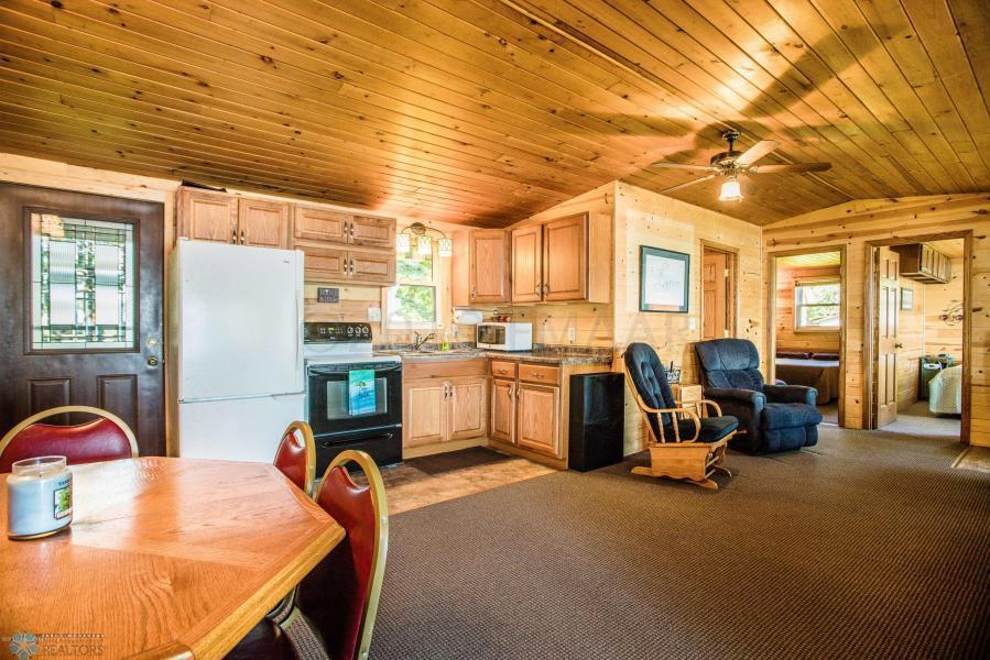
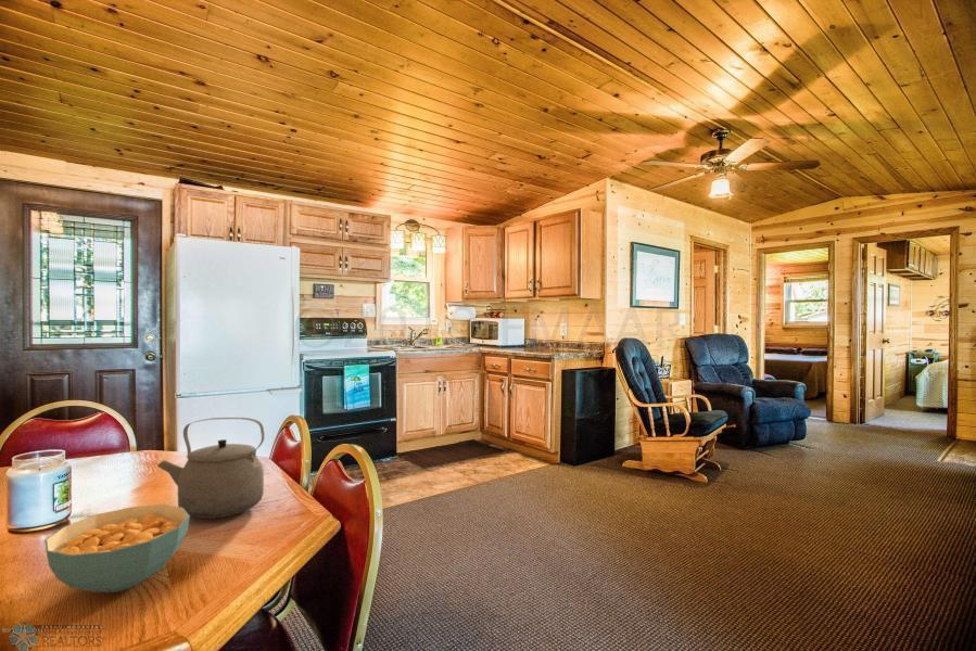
+ tea kettle (211, 463)
+ cereal bowl (122, 554)
